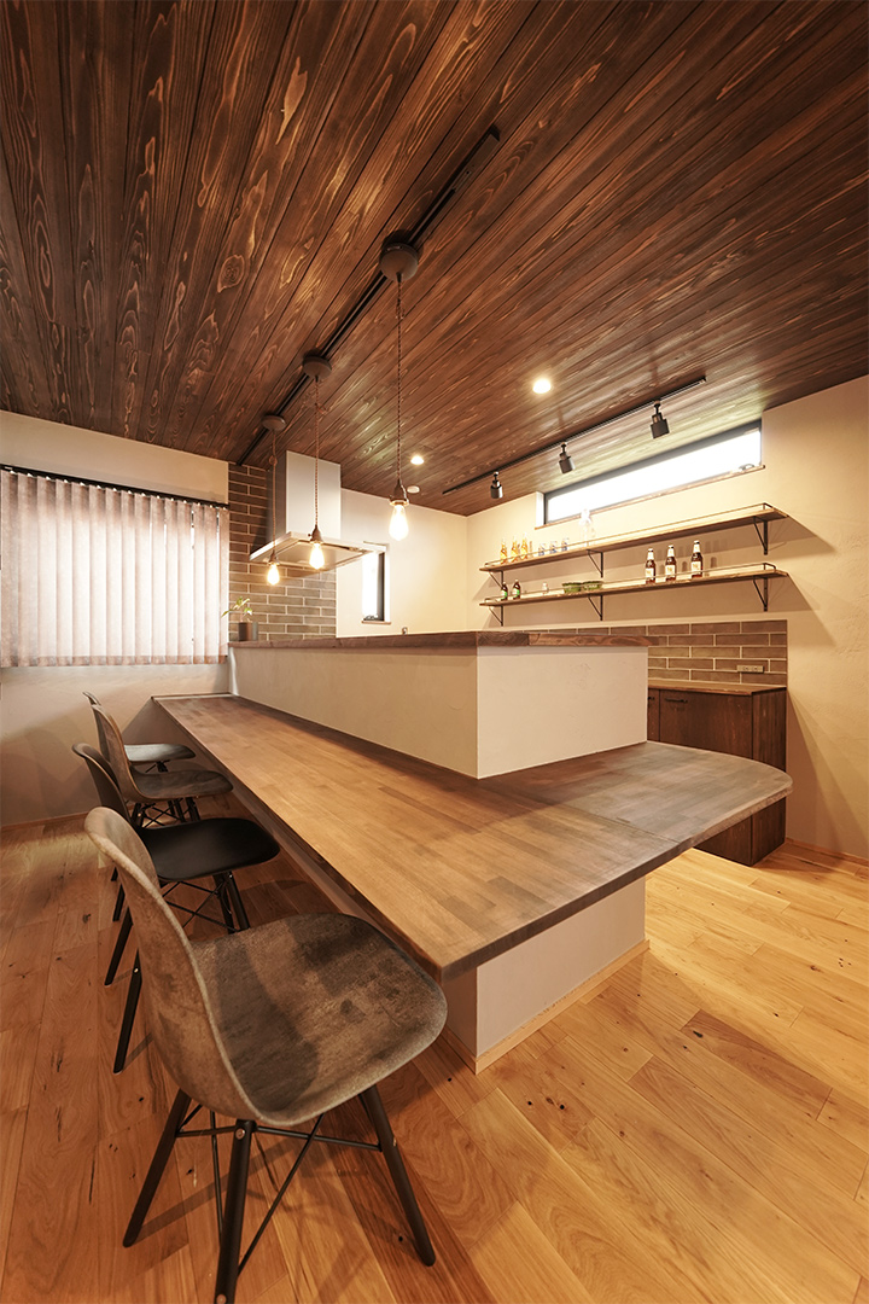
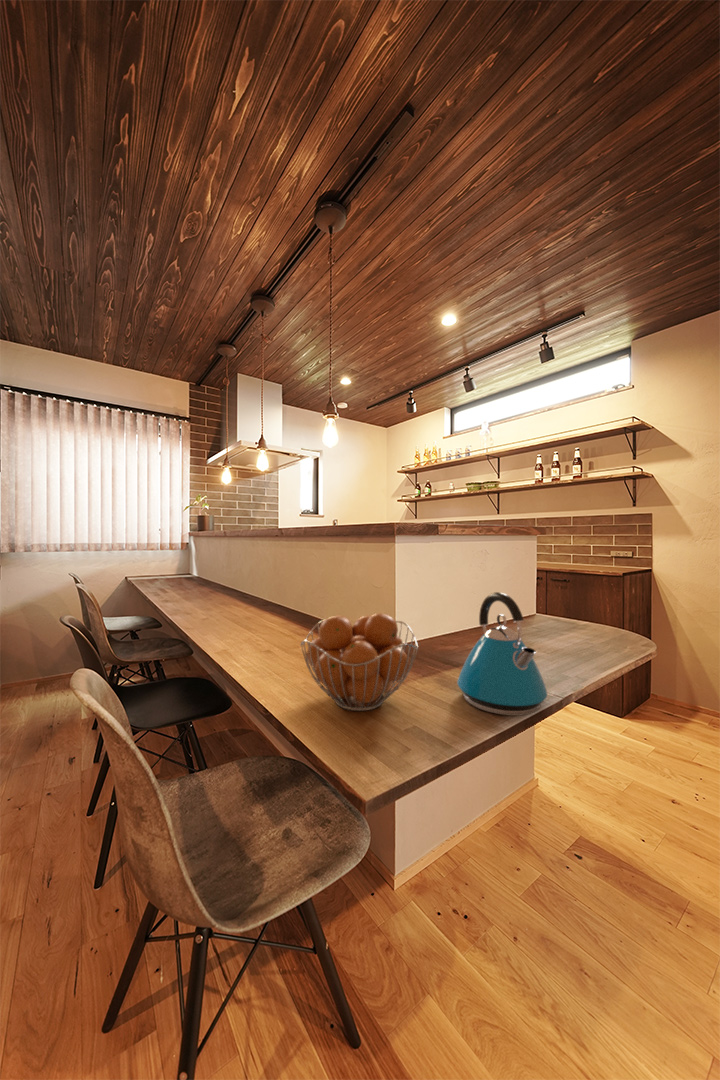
+ fruit basket (359, 656)
+ kettle (499, 645)
